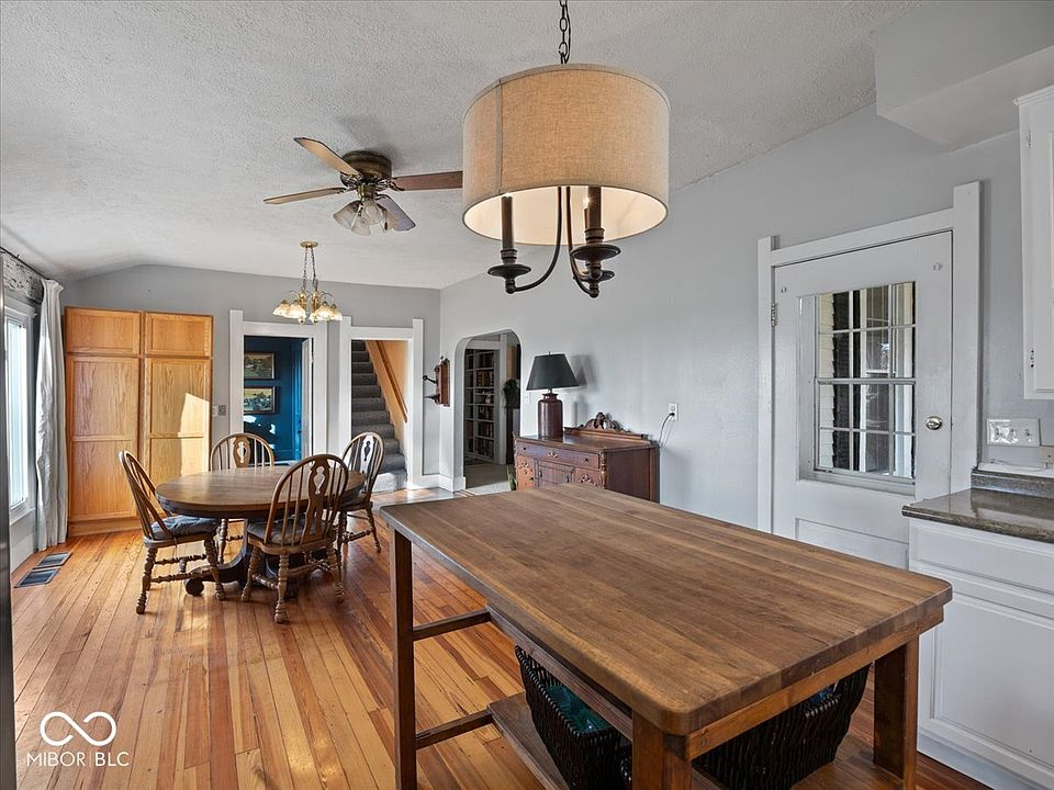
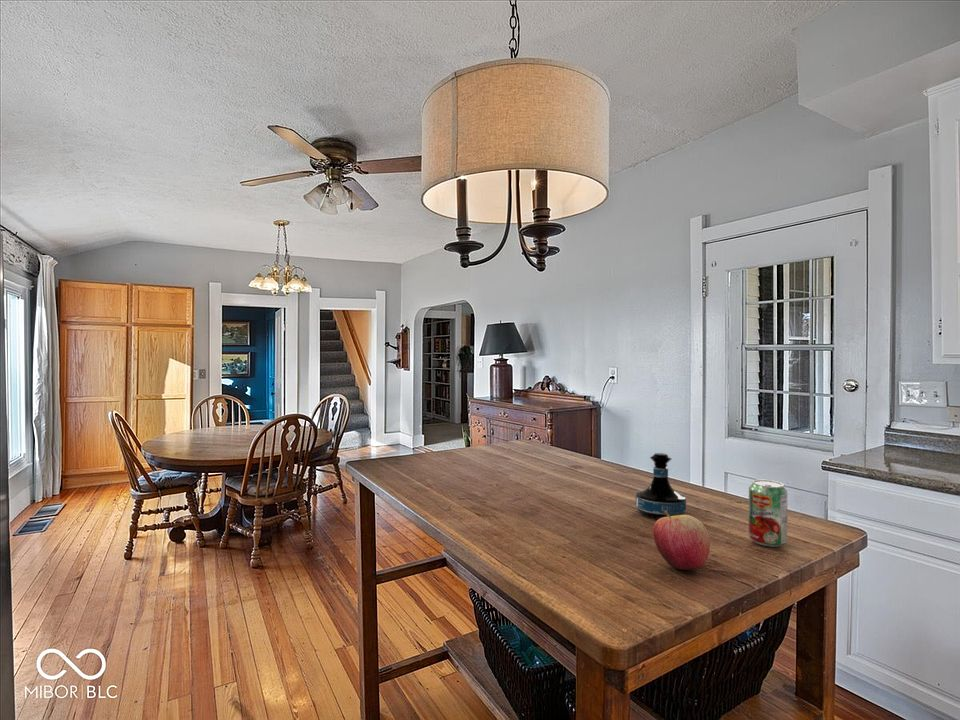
+ beverage can (767, 512)
+ apple (680, 540)
+ tequila bottle (660, 483)
